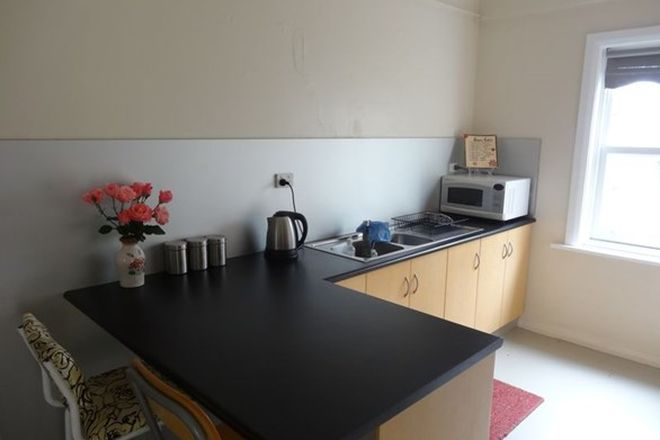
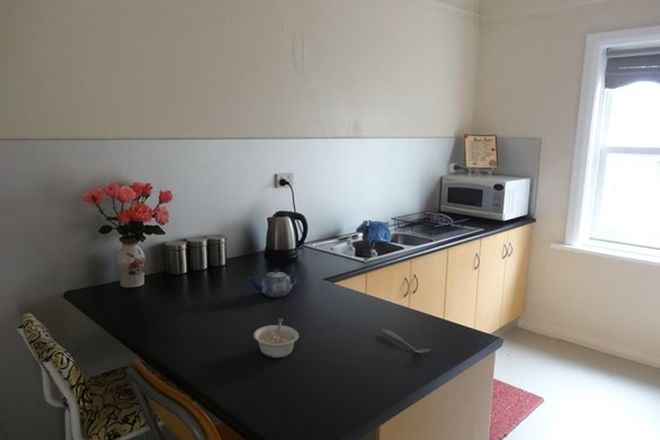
+ spoon (403, 341)
+ legume (275, 340)
+ teapot (273, 281)
